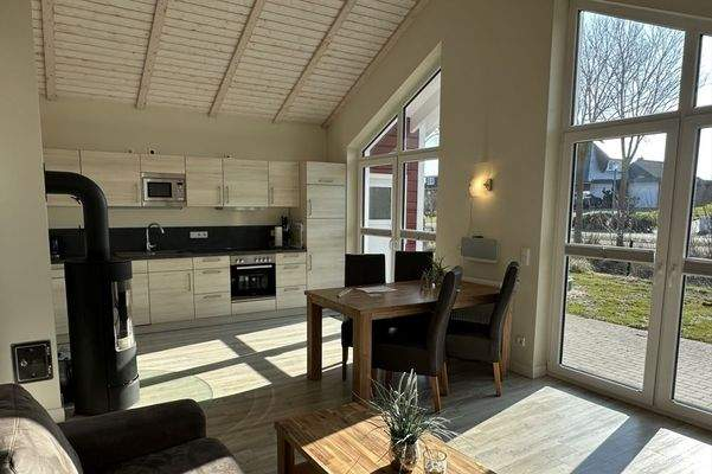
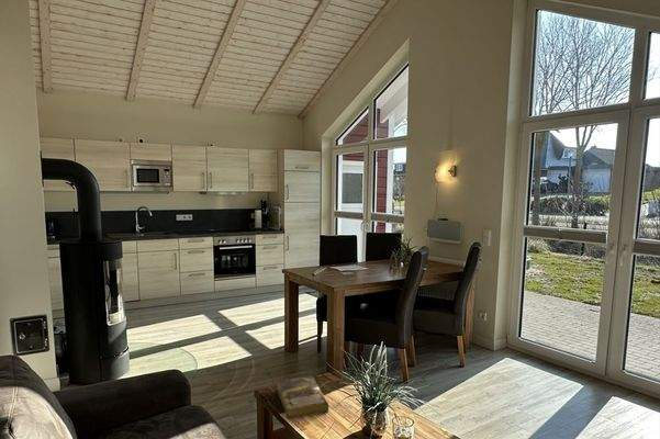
+ book (301, 395)
